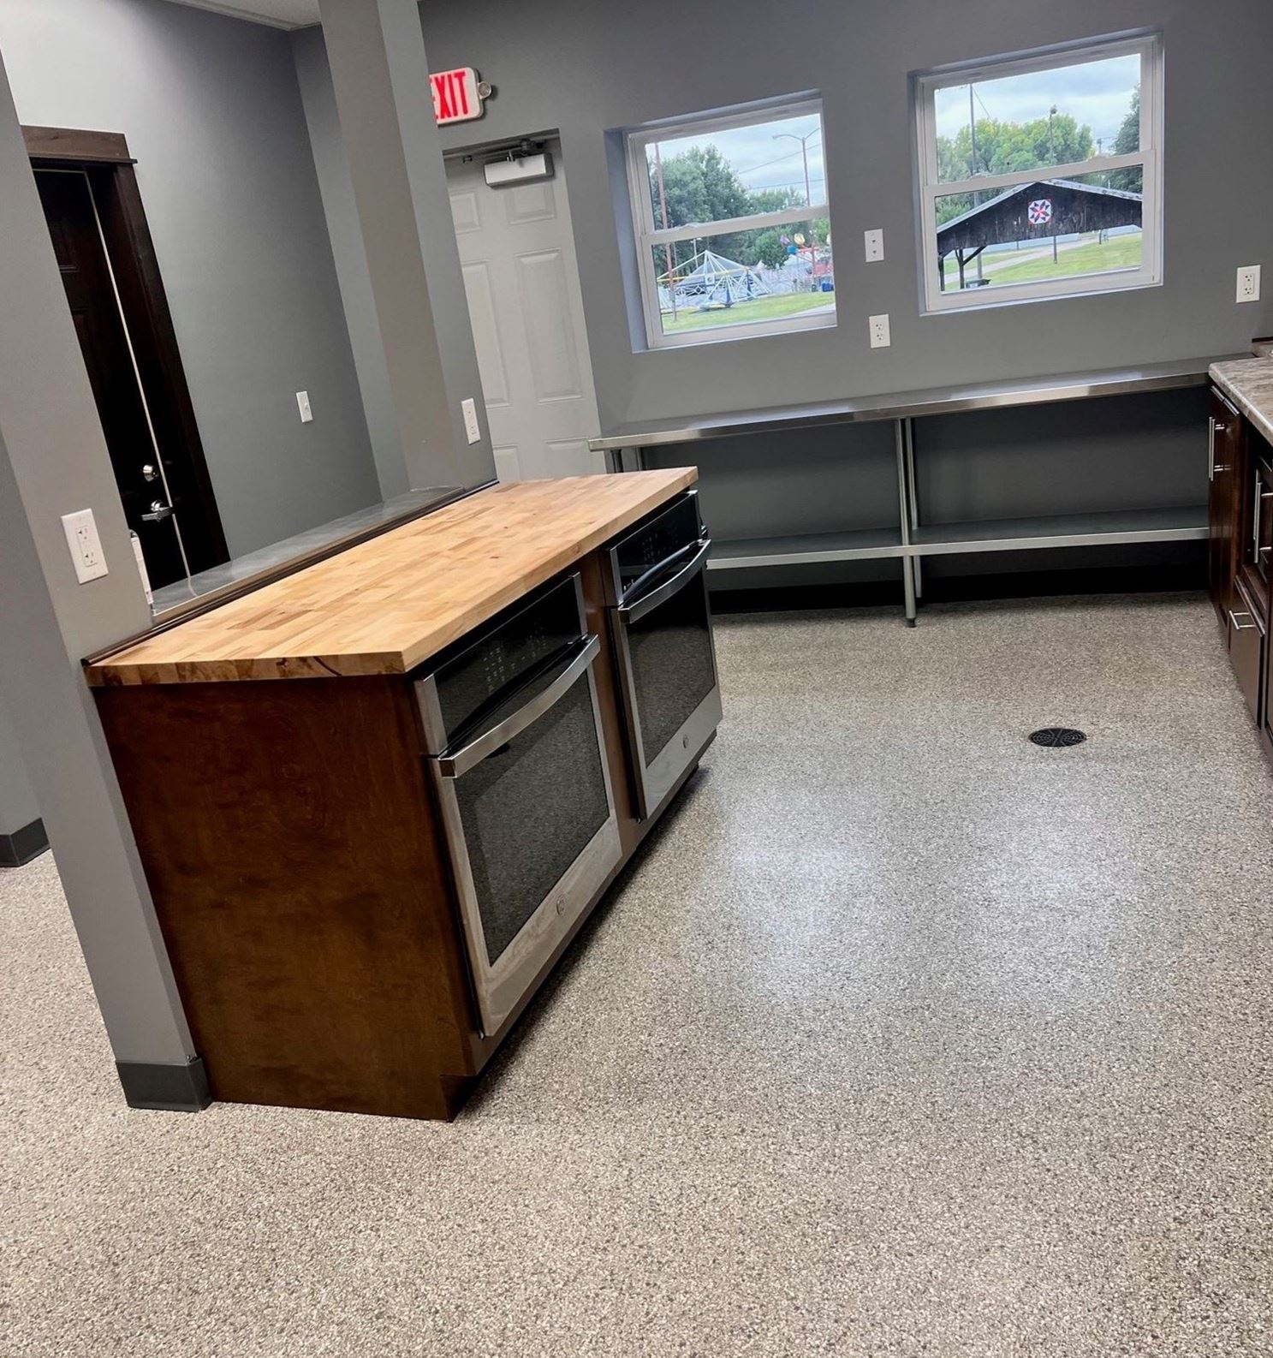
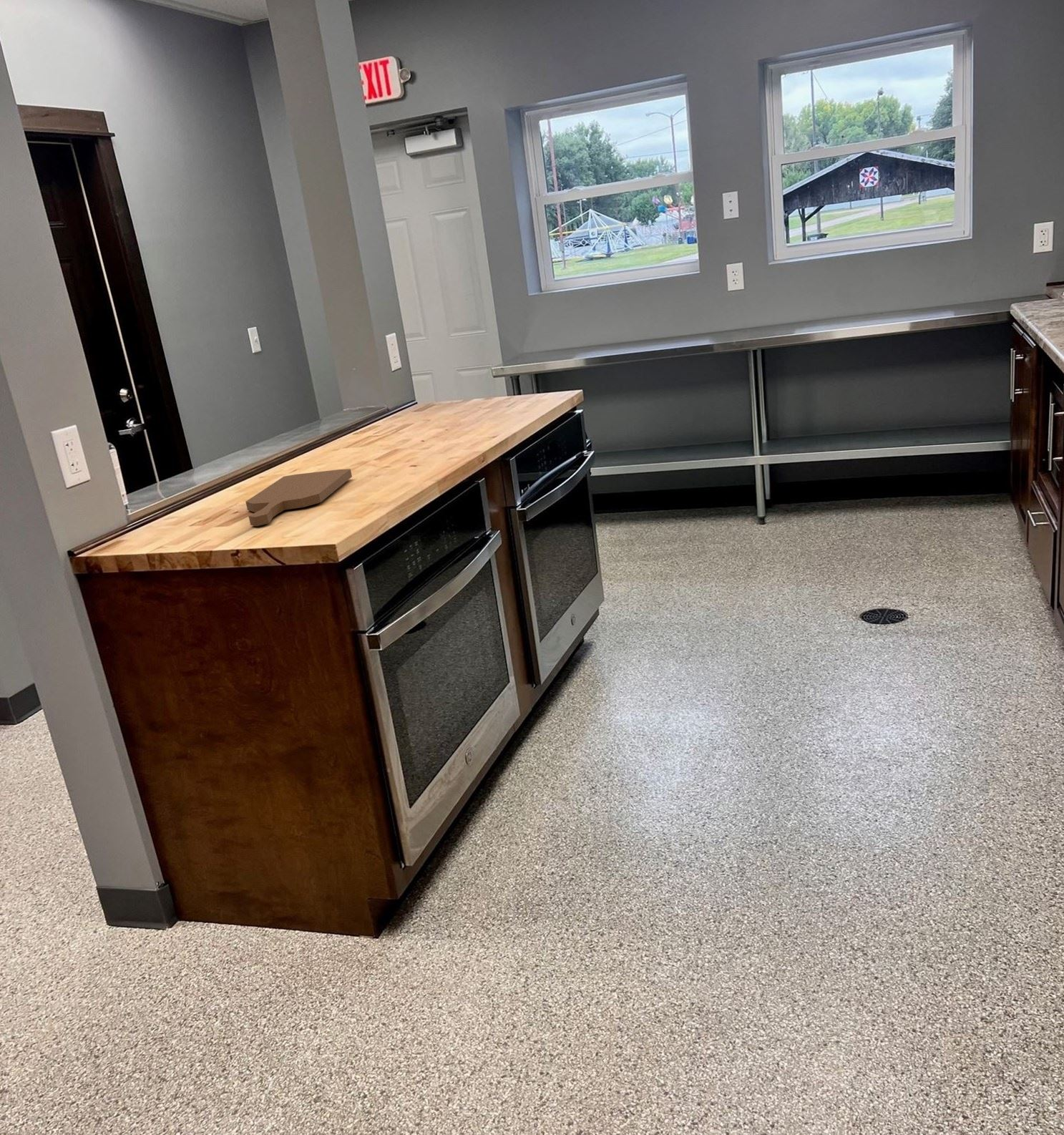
+ cutting board (290, 497)
